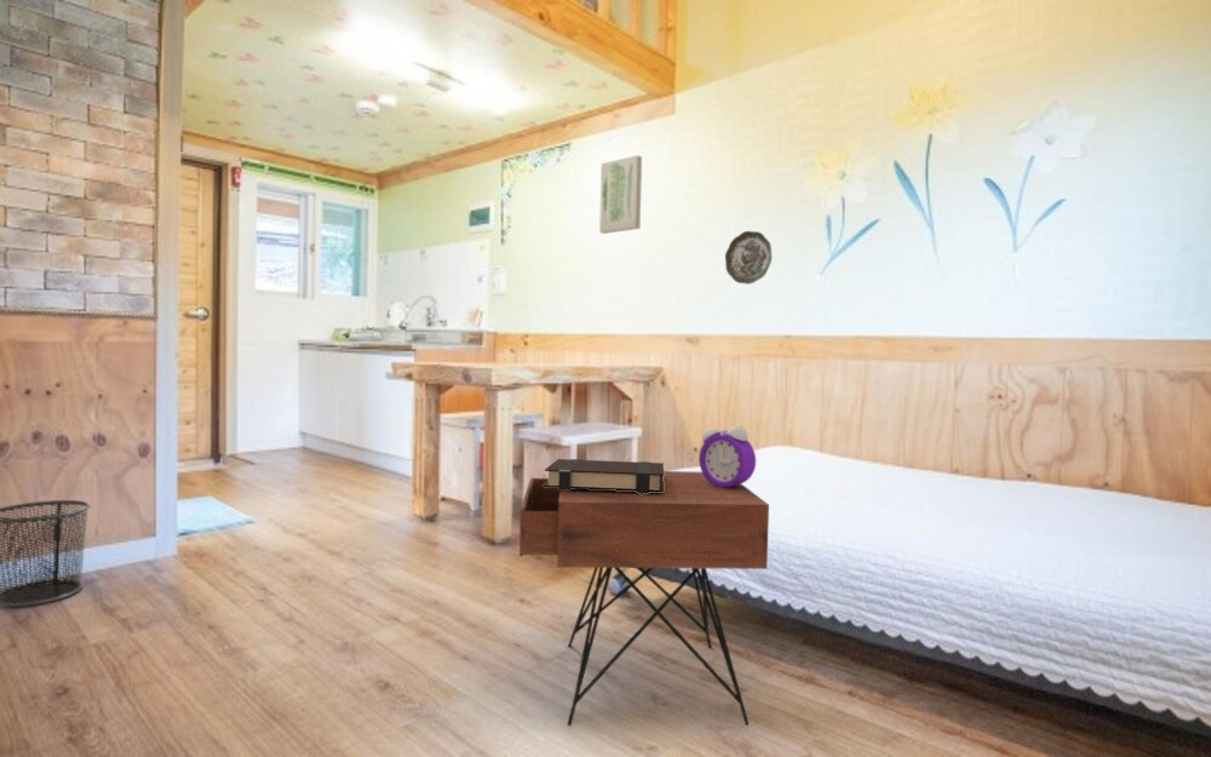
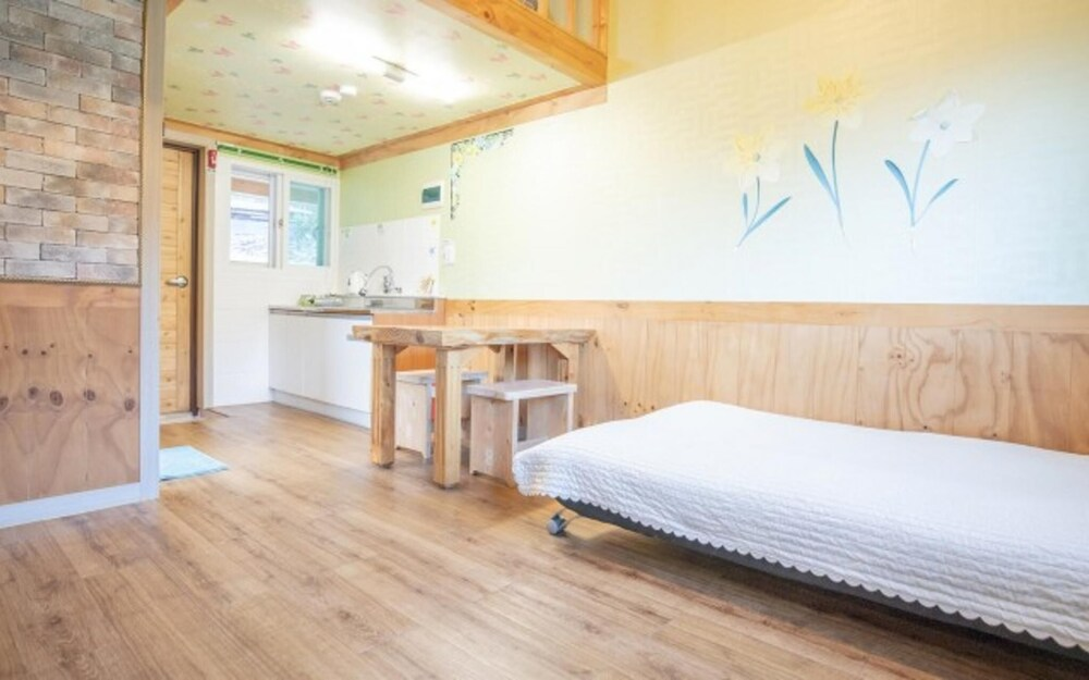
- nightstand (633, 583)
- wall art (620, 195)
- decorative plate (748, 257)
- book (607, 472)
- alarm clock (725, 453)
- waste bin (39, 551)
